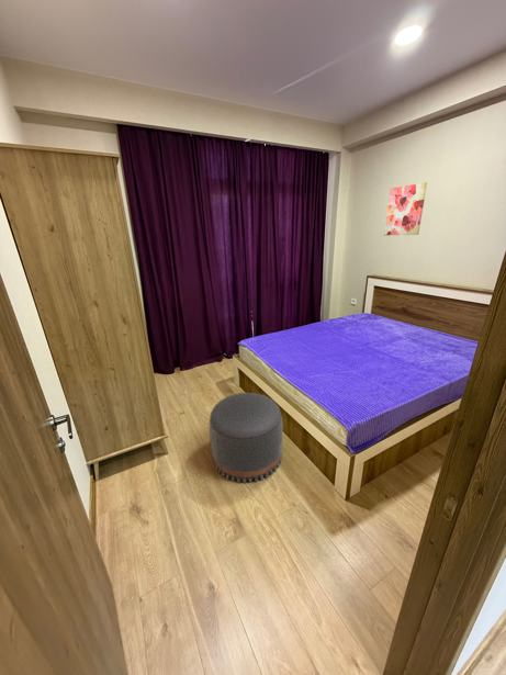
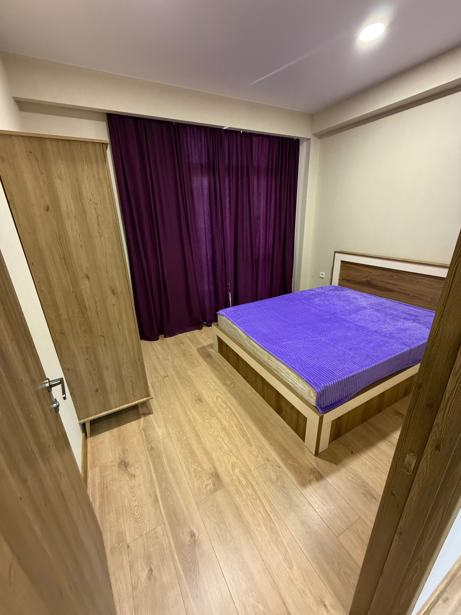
- pouf (246, 430)
- wall art (404, 211)
